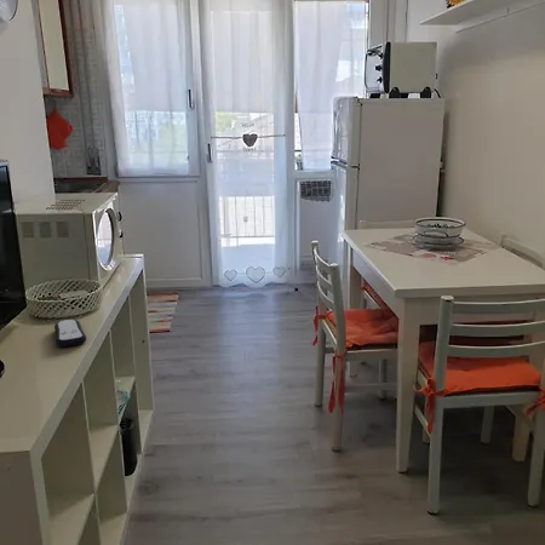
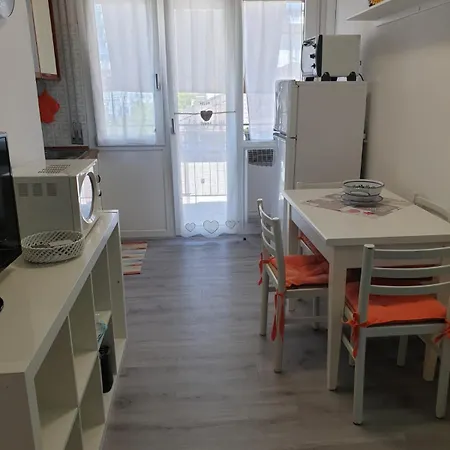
- remote control (69, 332)
